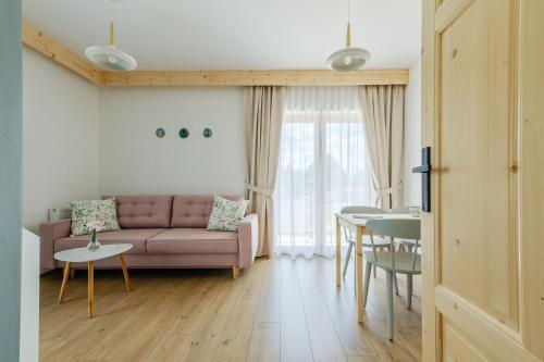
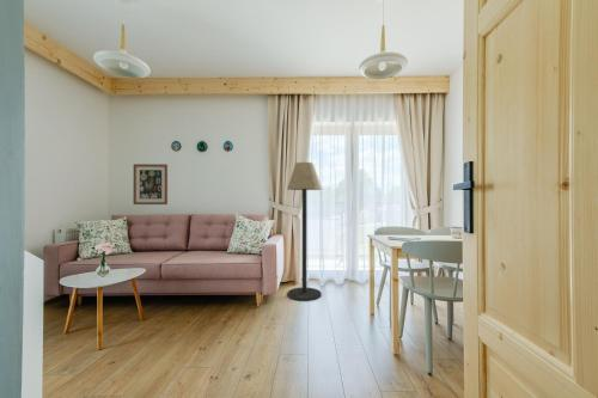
+ floor lamp (304, 228)
+ wall art (150, 184)
